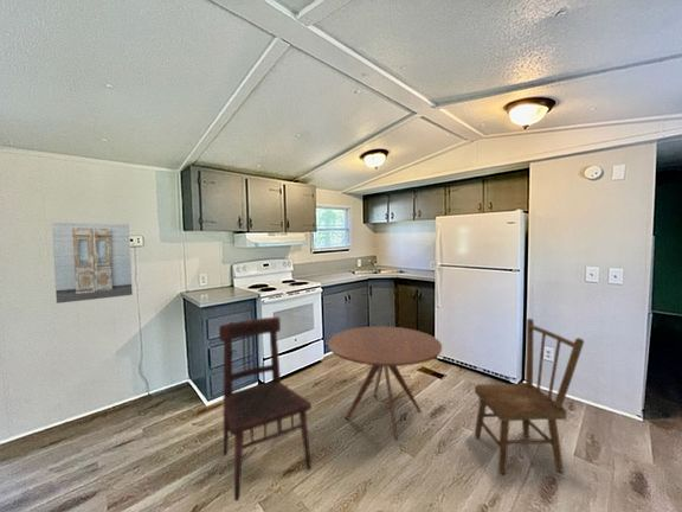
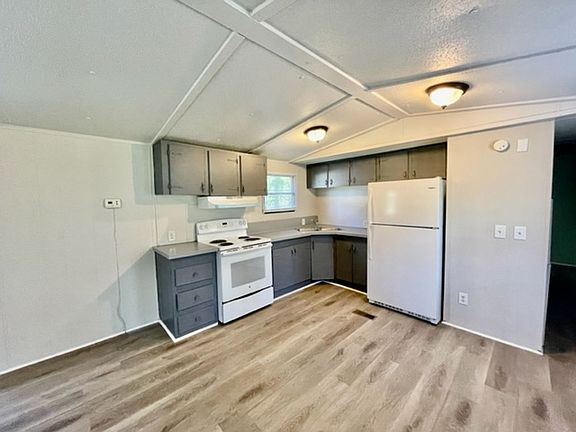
- round table (385, 377)
- dining chair (520, 391)
- dining chair (260, 395)
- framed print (94, 261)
